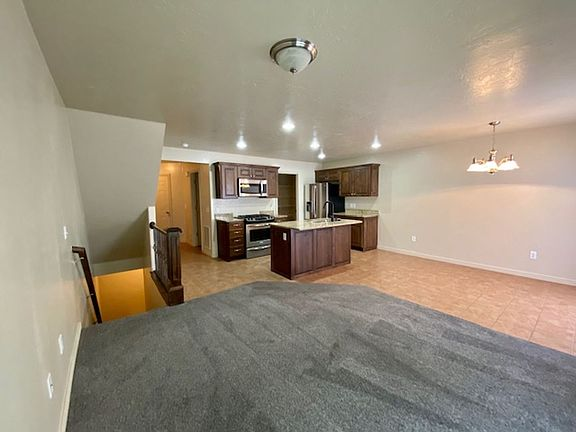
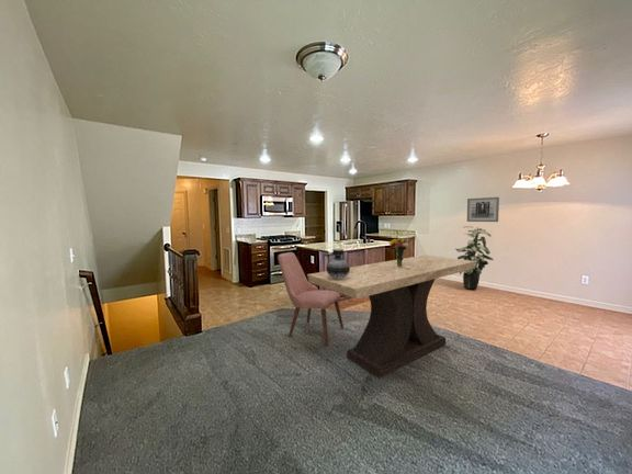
+ table (398, 309)
+ chair (307, 293)
+ ceramic jug (338, 263)
+ indoor plant (472, 257)
+ bouquet (400, 251)
+ wall art (482, 210)
